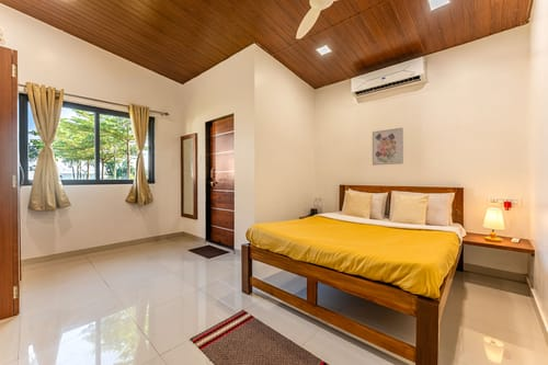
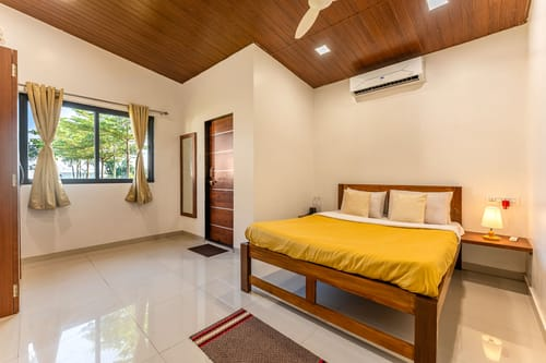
- wall art (387, 147)
